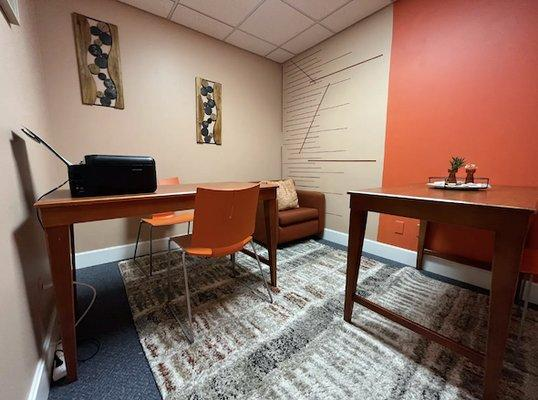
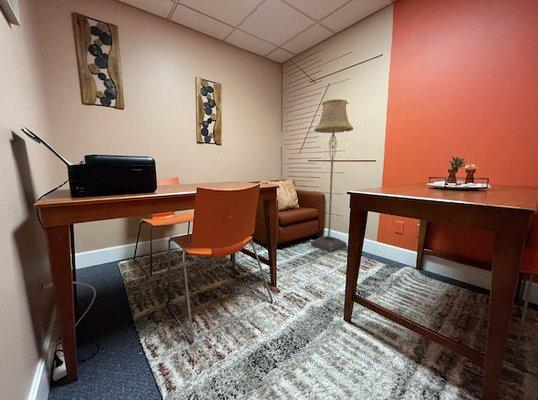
+ floor lamp (331, 177)
